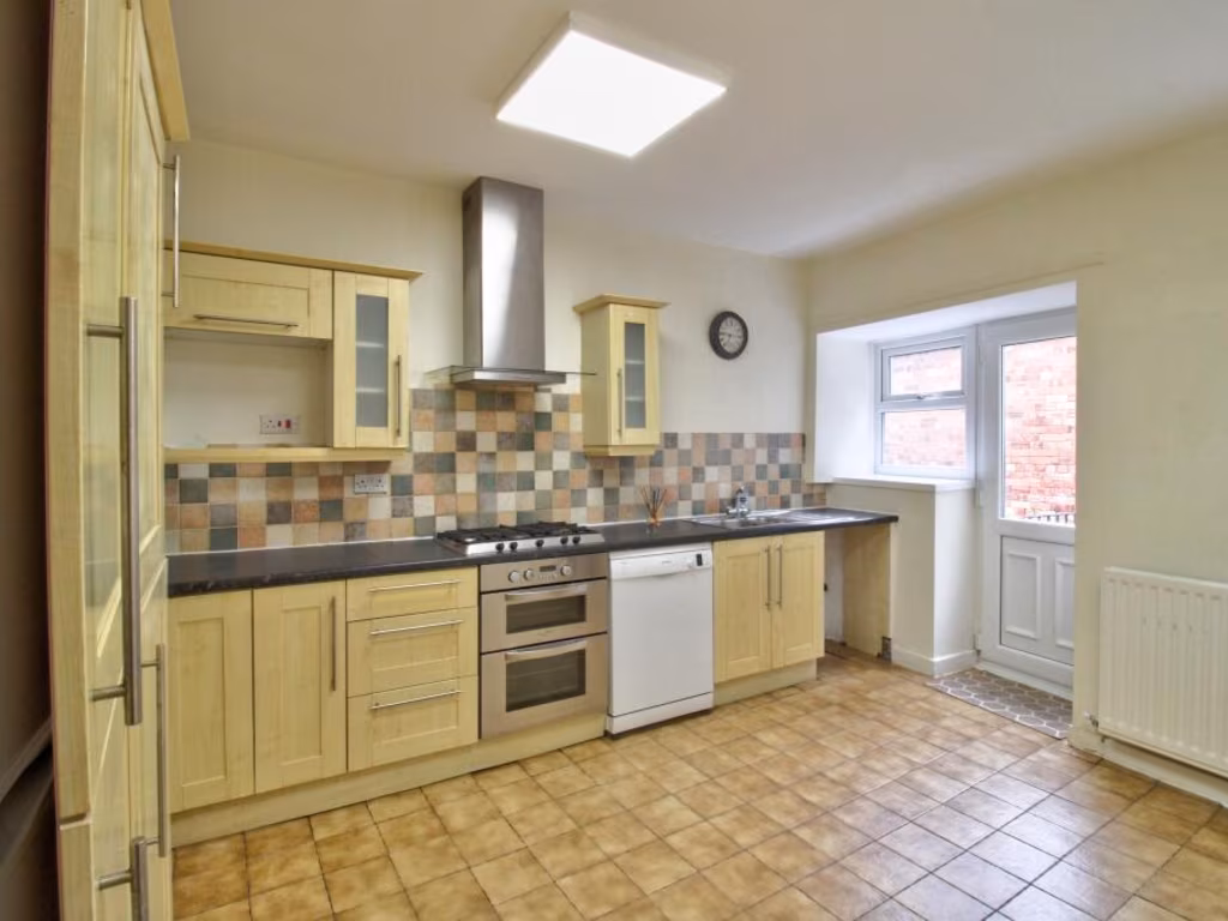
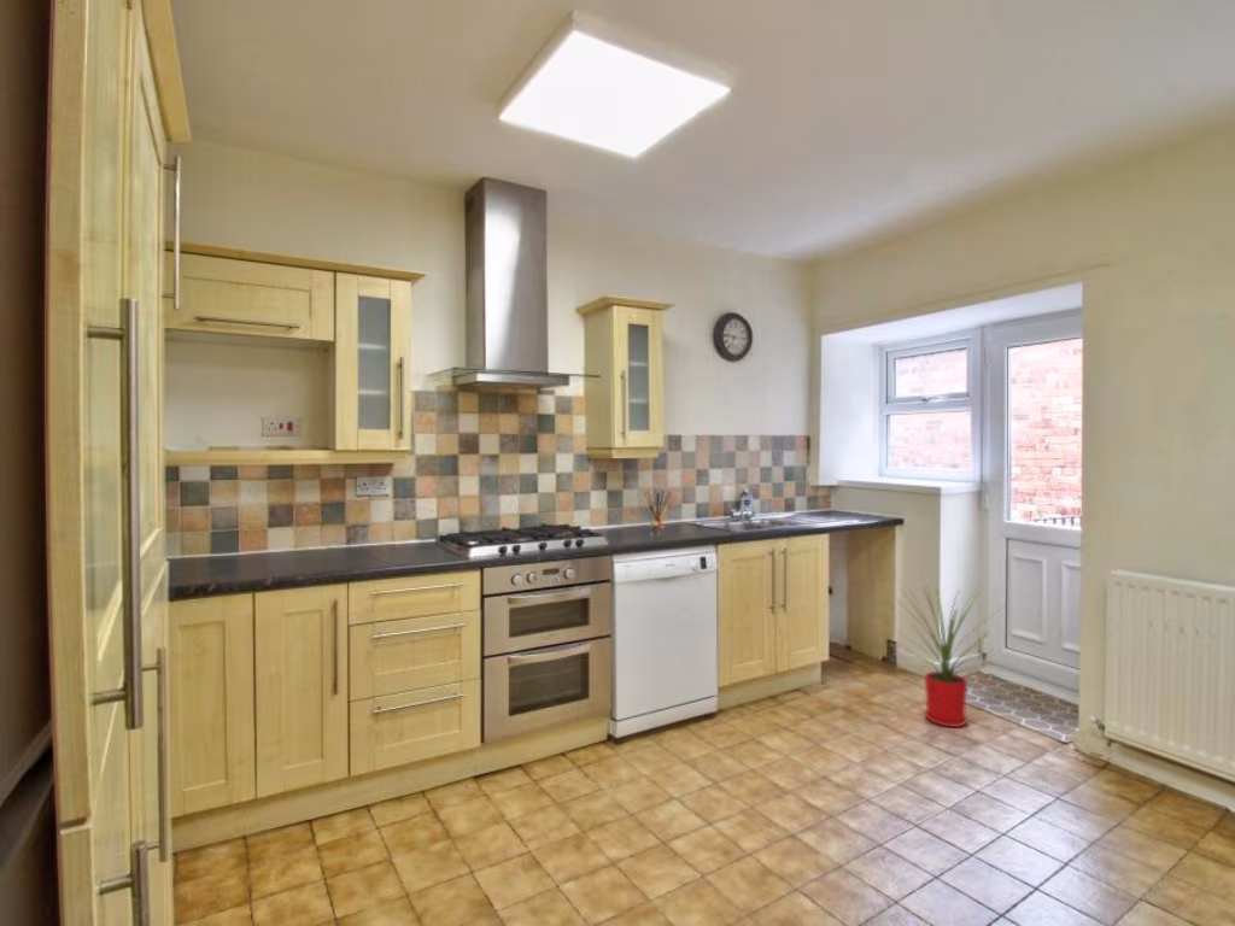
+ house plant (947, 650)
